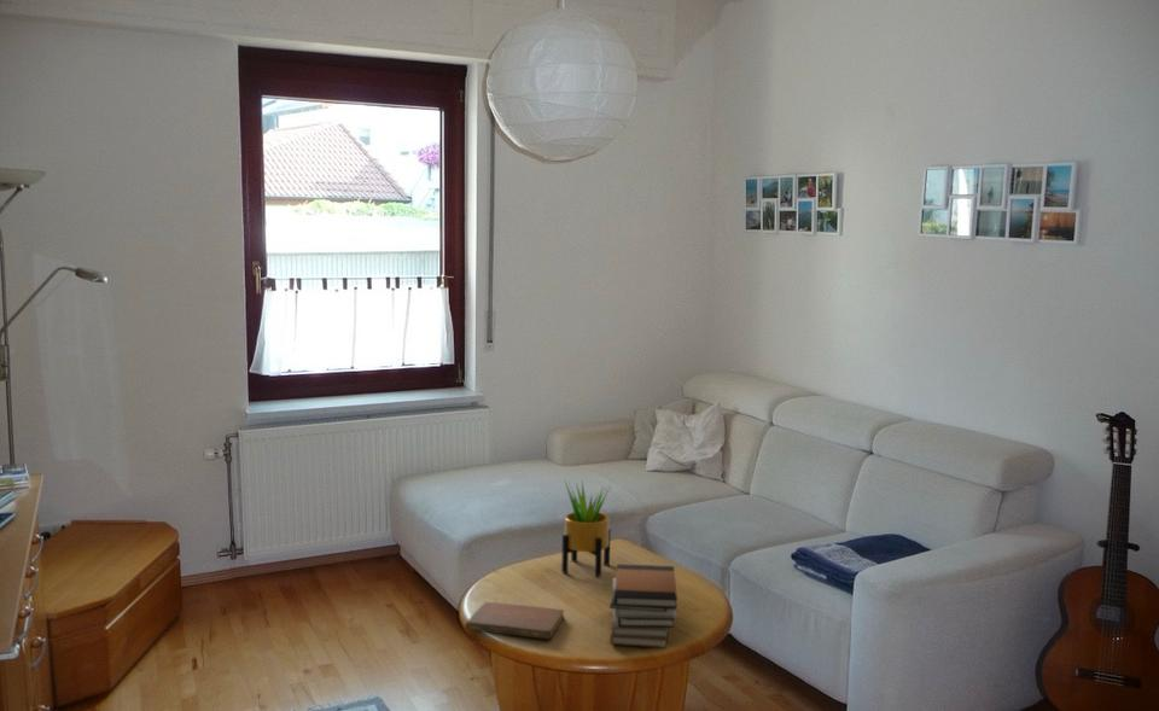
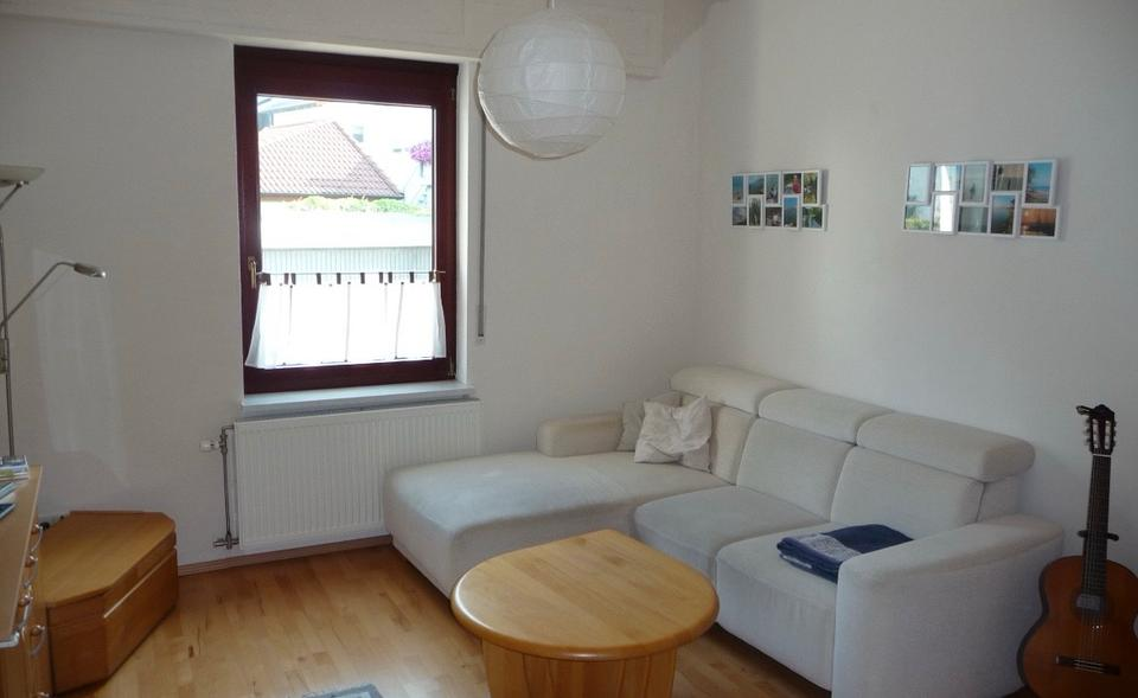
- notebook (516, 619)
- potted plant (587, 524)
- book stack (642, 604)
